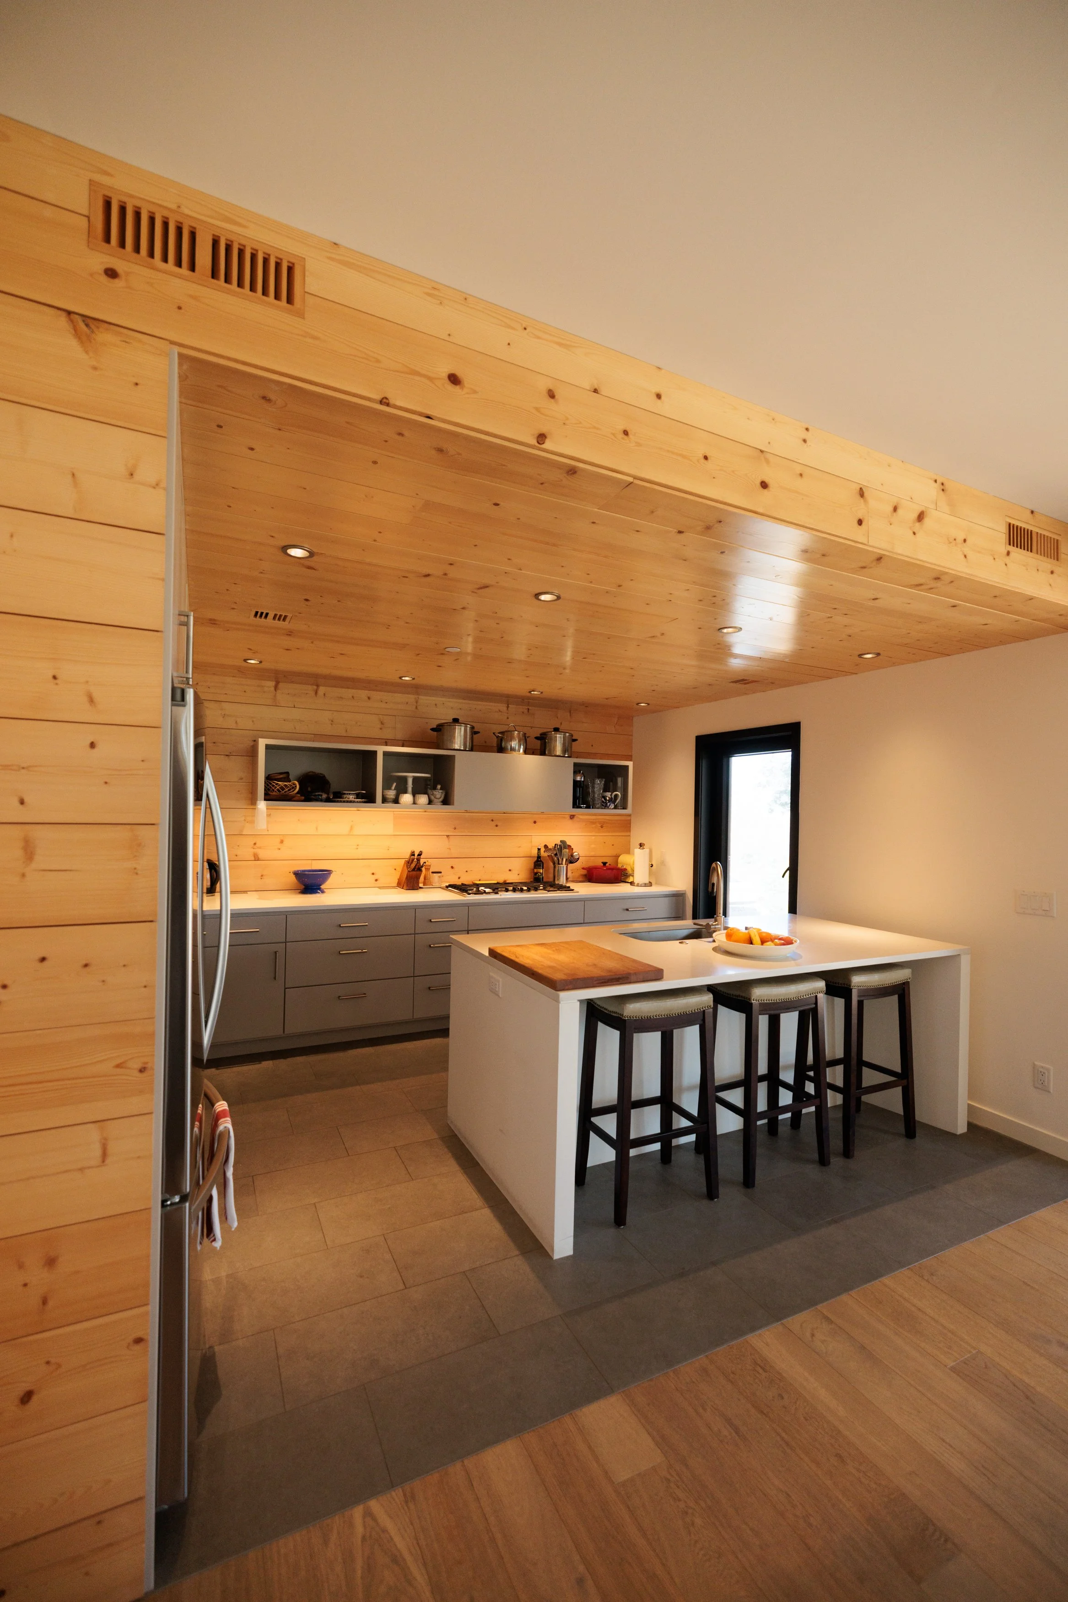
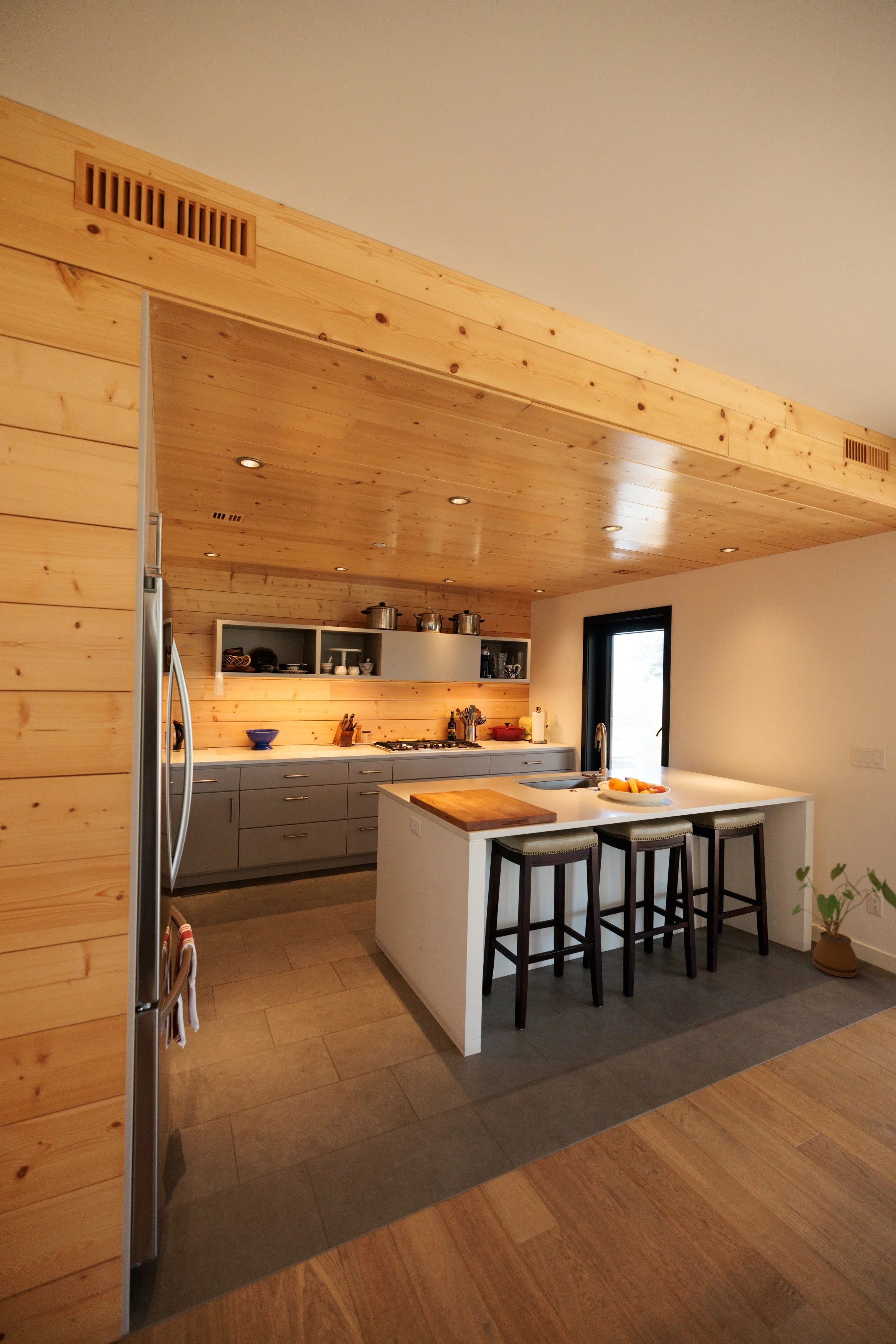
+ house plant (839, 920)
